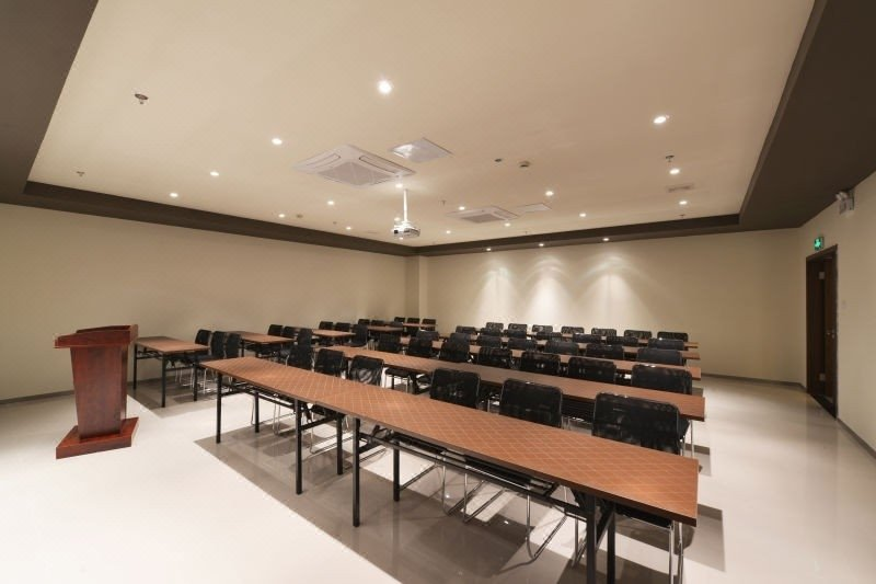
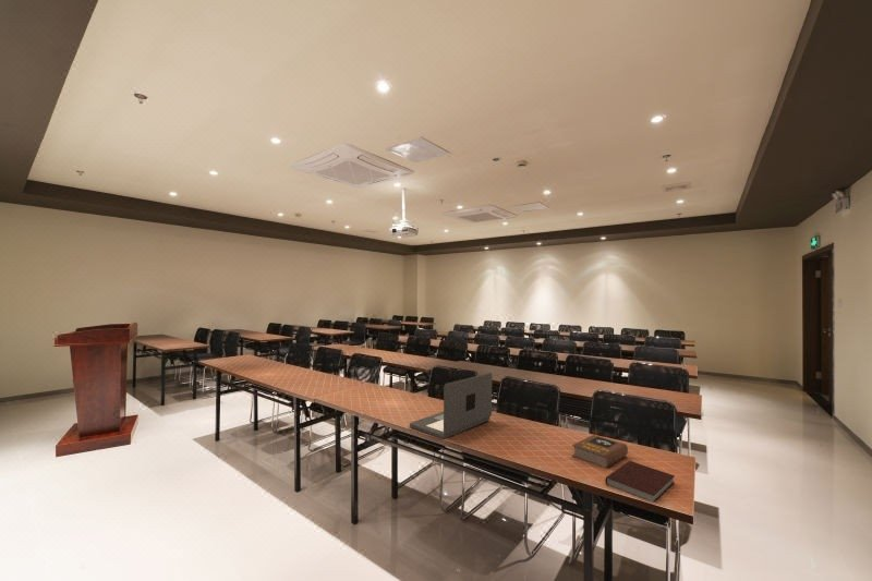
+ laptop (451, 399)
+ notebook (640, 480)
+ book (601, 449)
